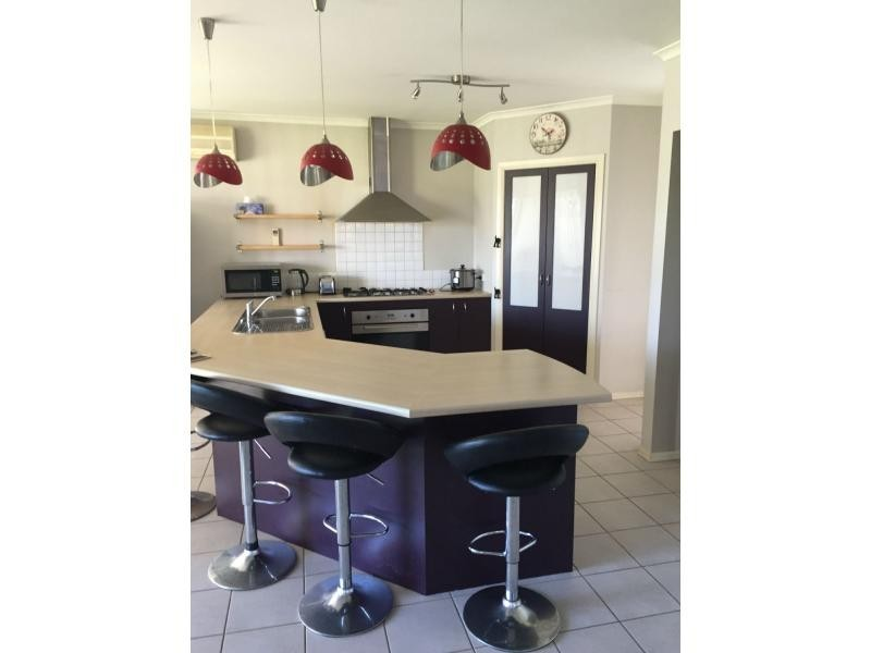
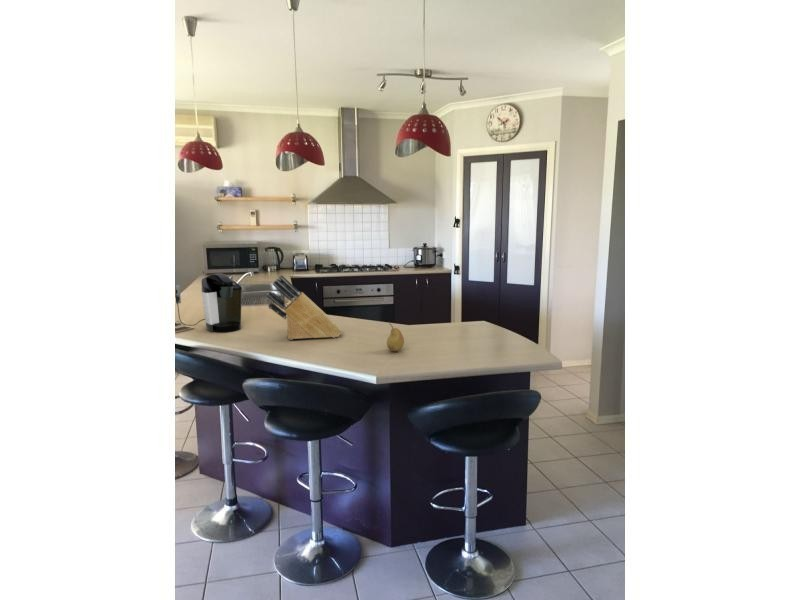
+ coffee maker (211, 302)
+ fruit (395, 337)
+ knife block (304, 305)
